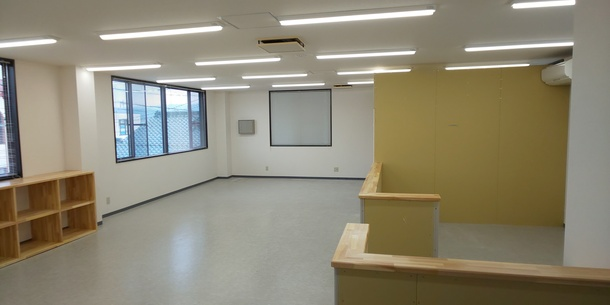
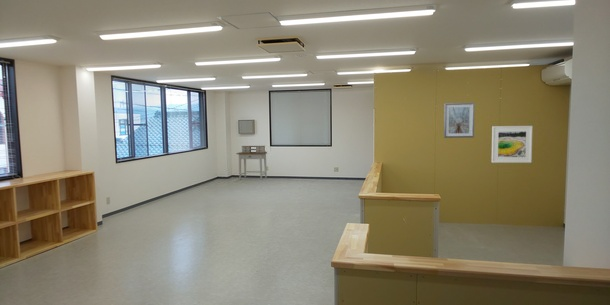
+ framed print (511, 144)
+ desk (252, 158)
+ picture frame (459, 120)
